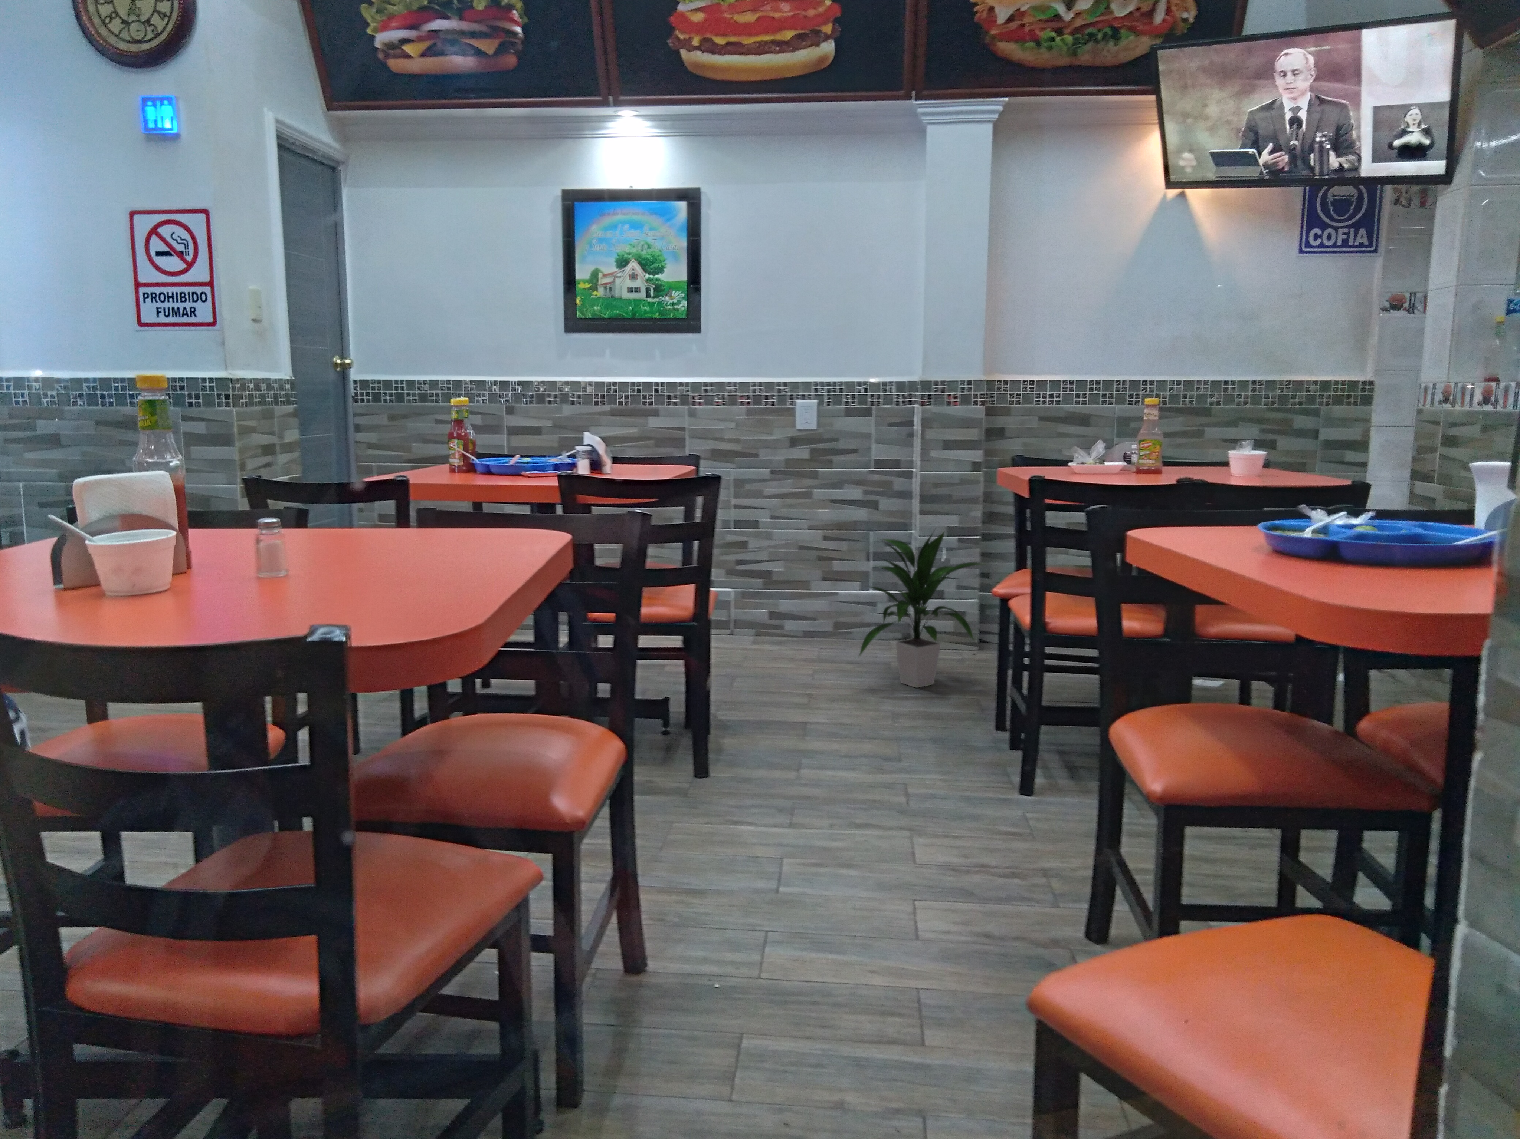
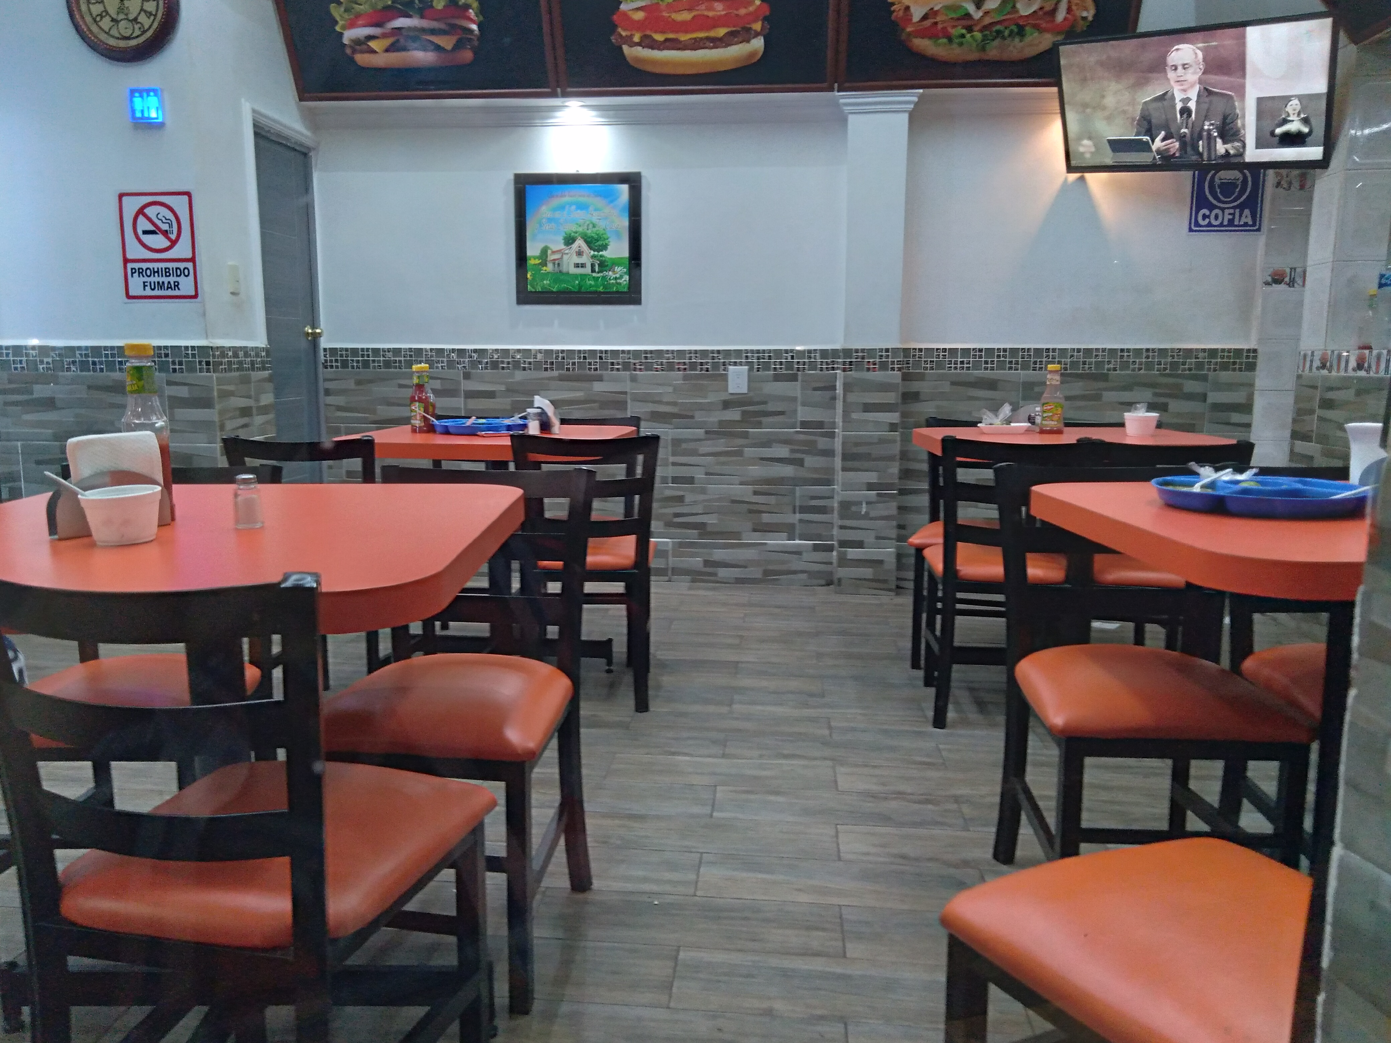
- indoor plant (913, 605)
